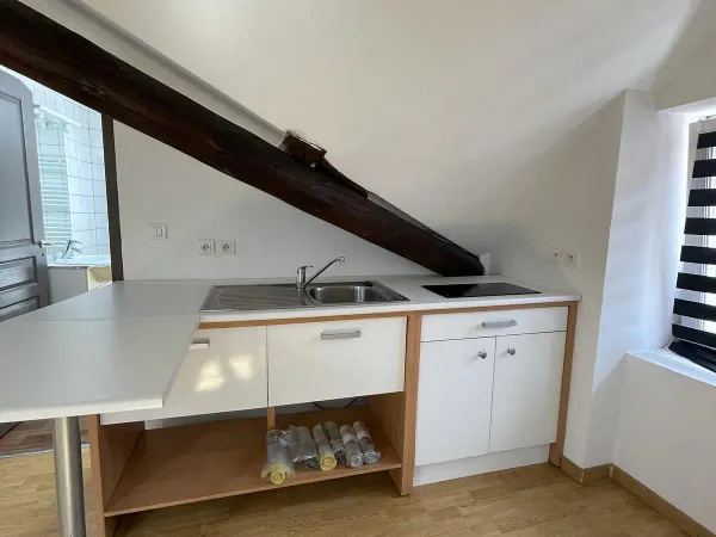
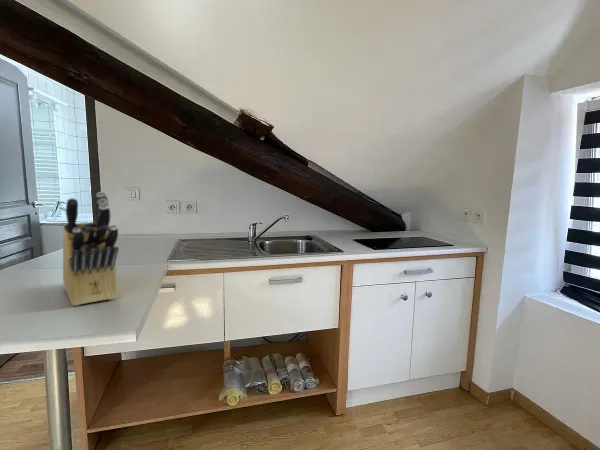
+ knife block (88, 244)
